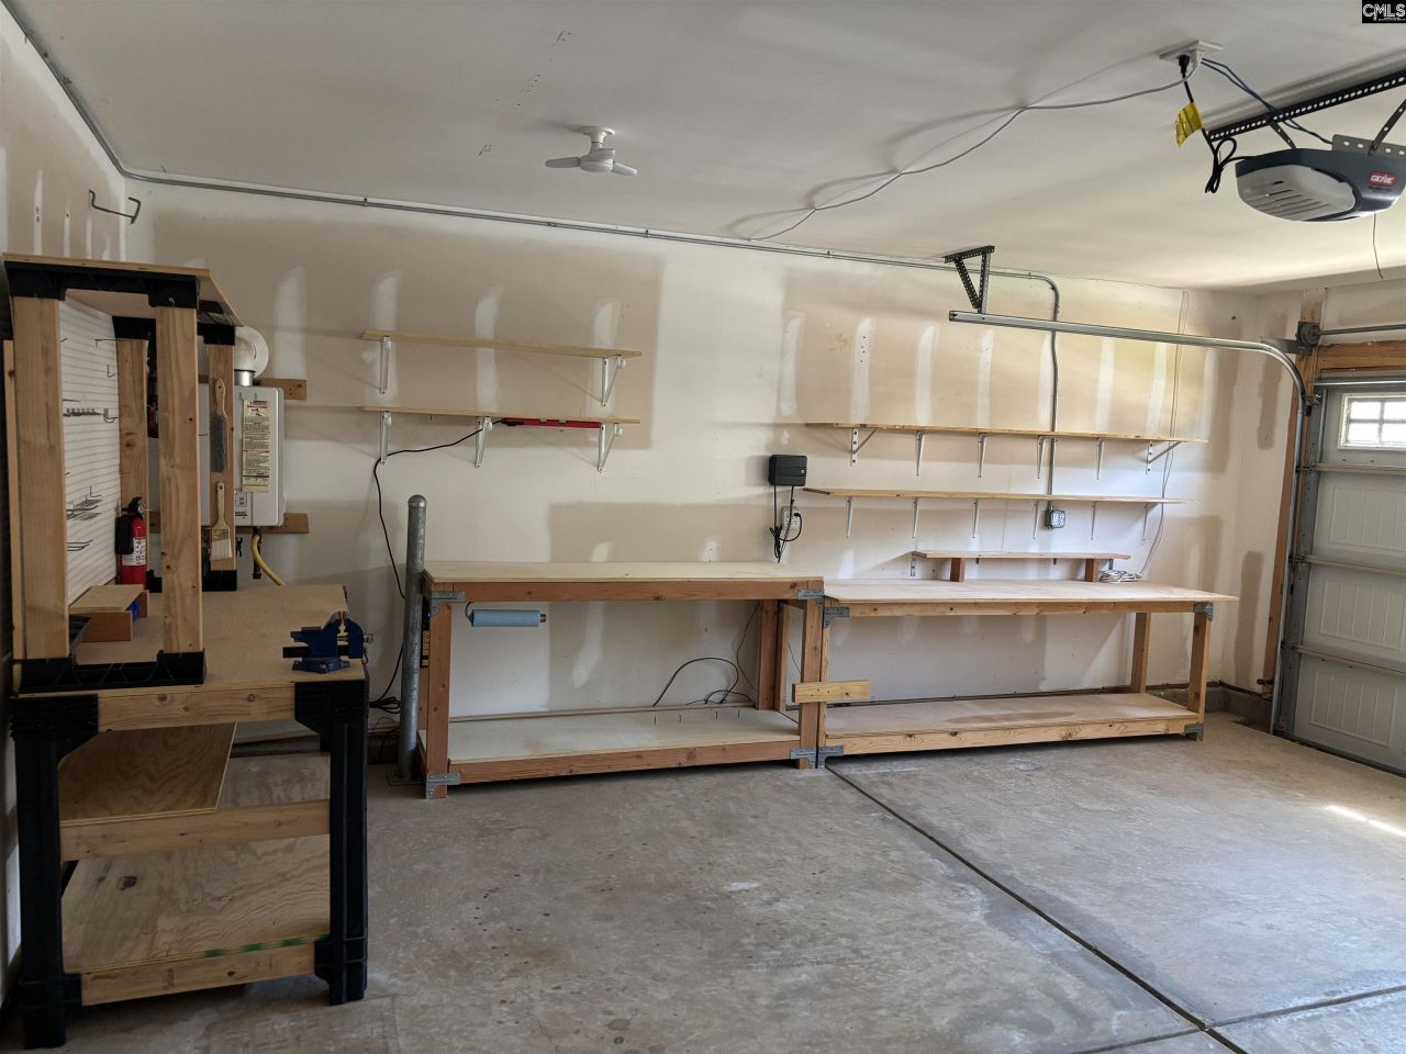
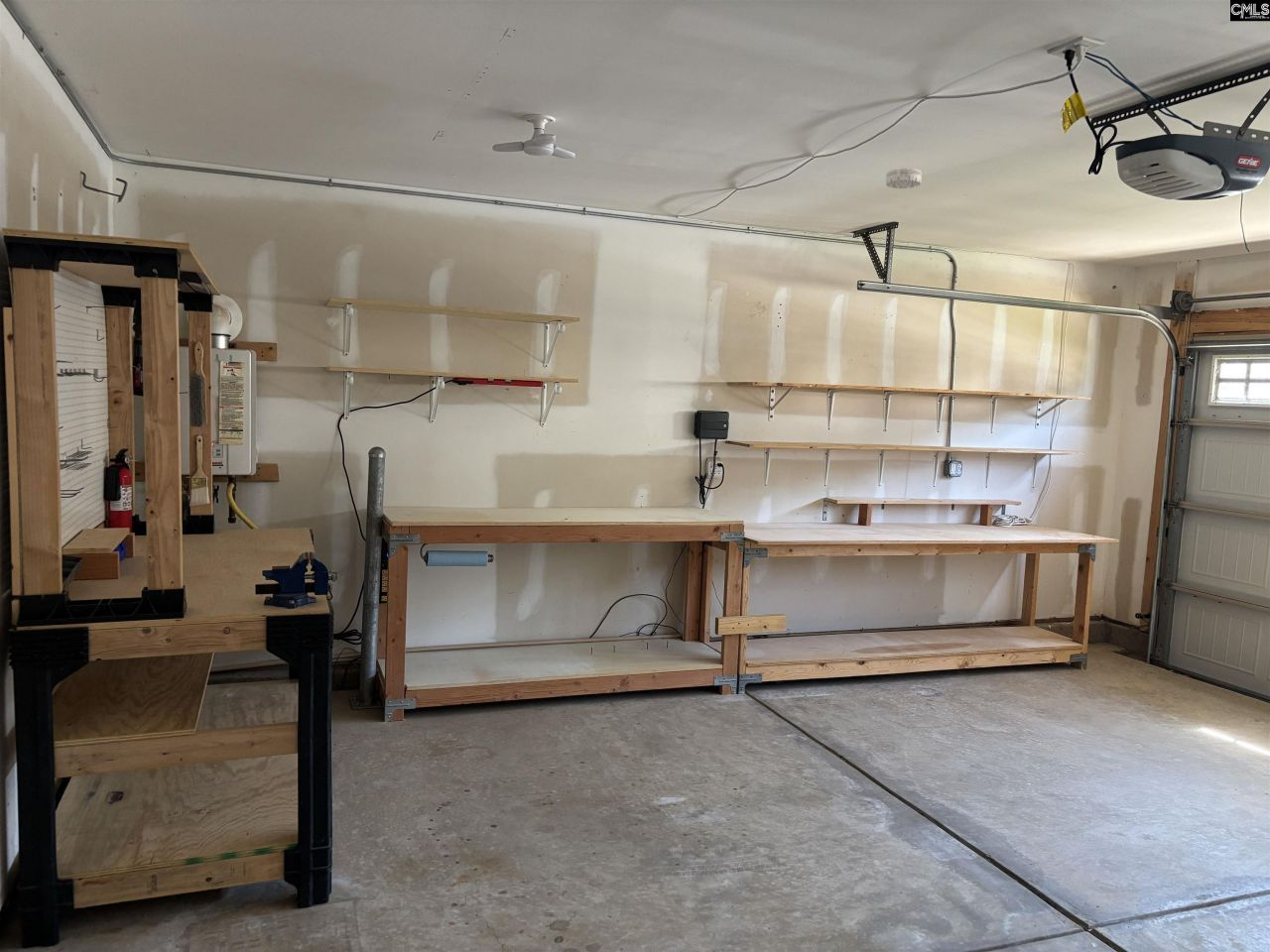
+ smoke detector (903, 178)
